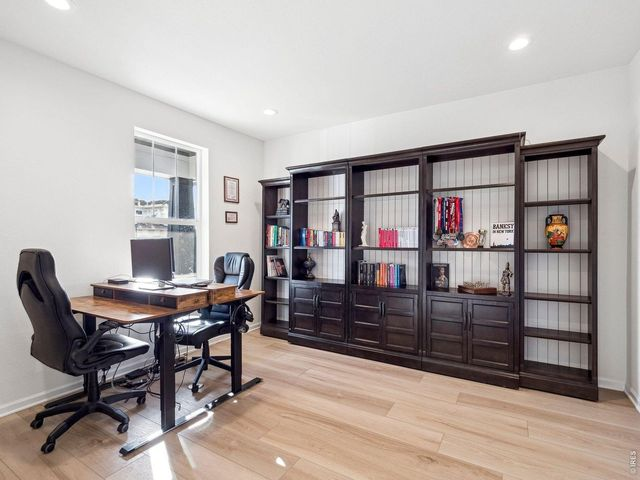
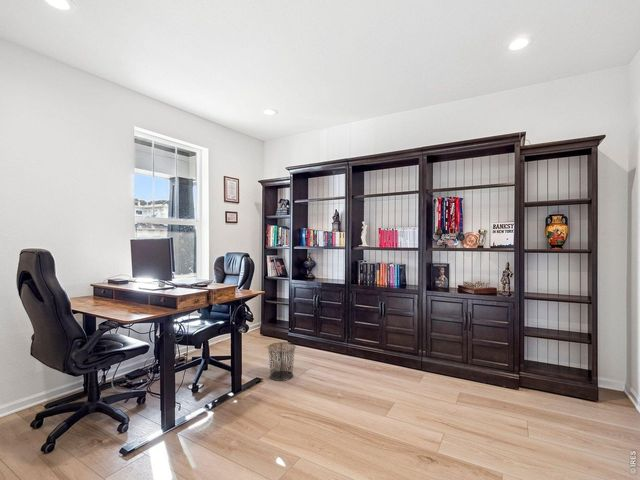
+ waste bin (281, 361)
